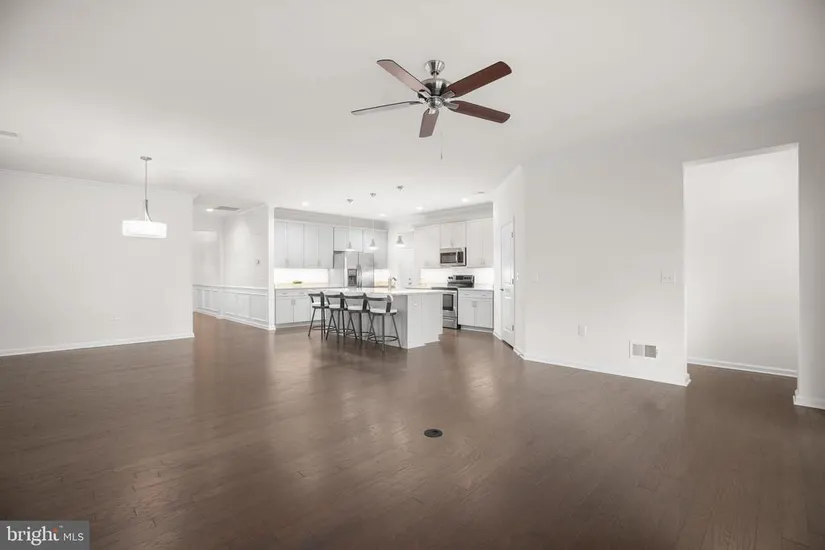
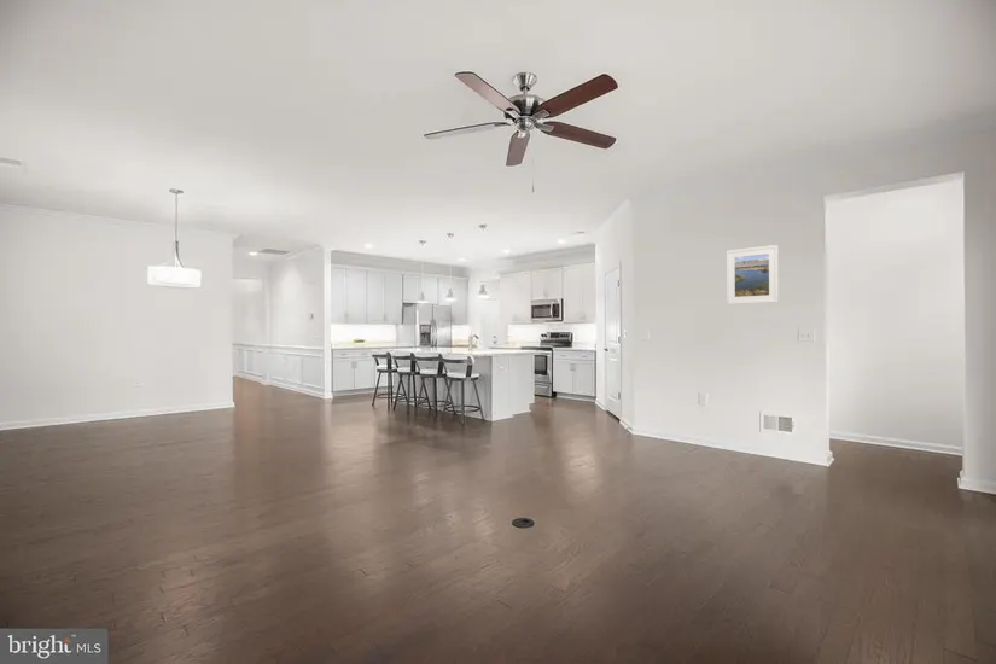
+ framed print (751, 275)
